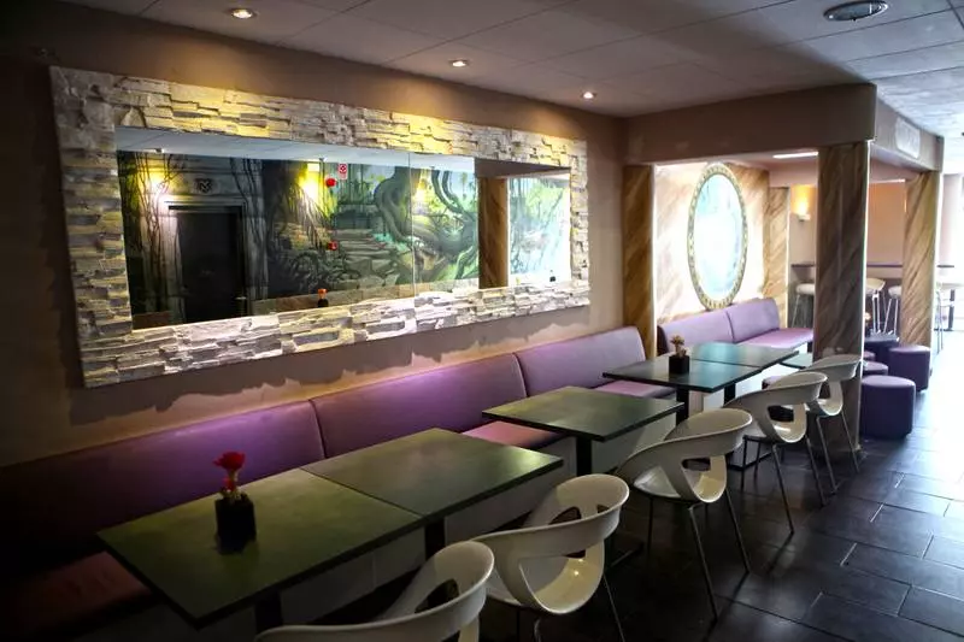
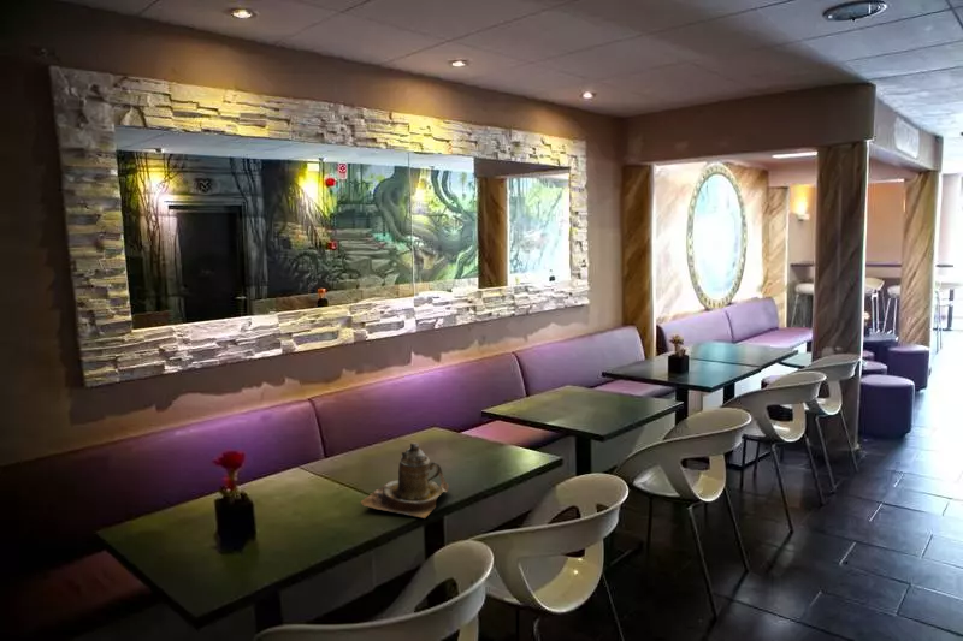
+ teapot (406, 473)
